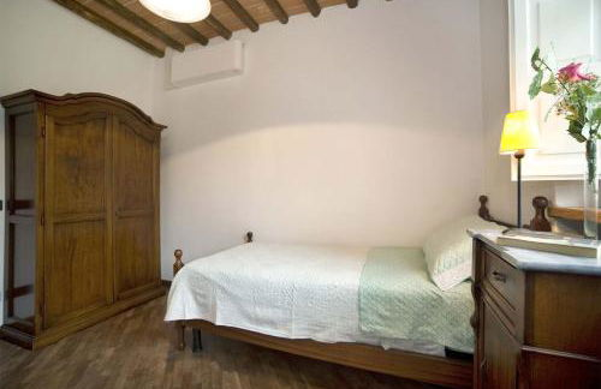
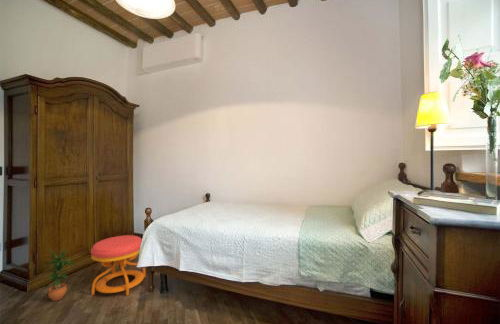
+ potted plant (60, 273)
+ stool (120, 262)
